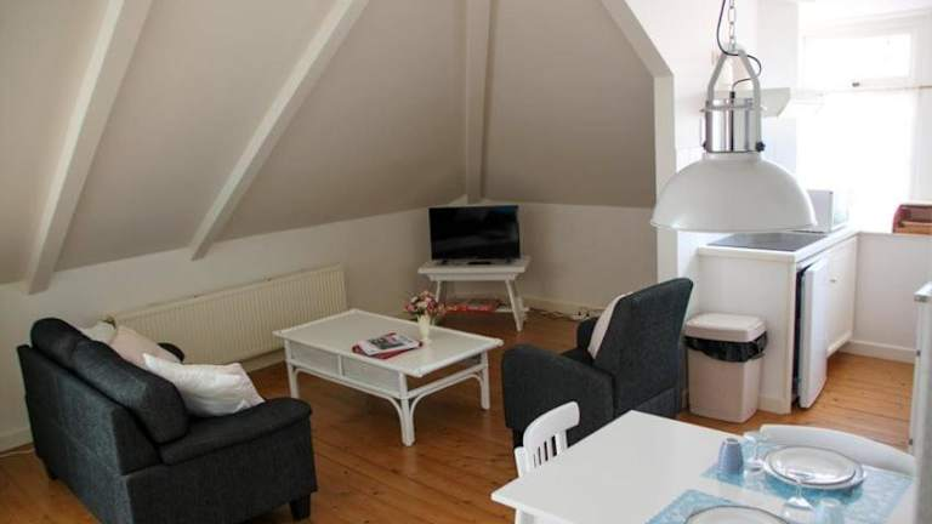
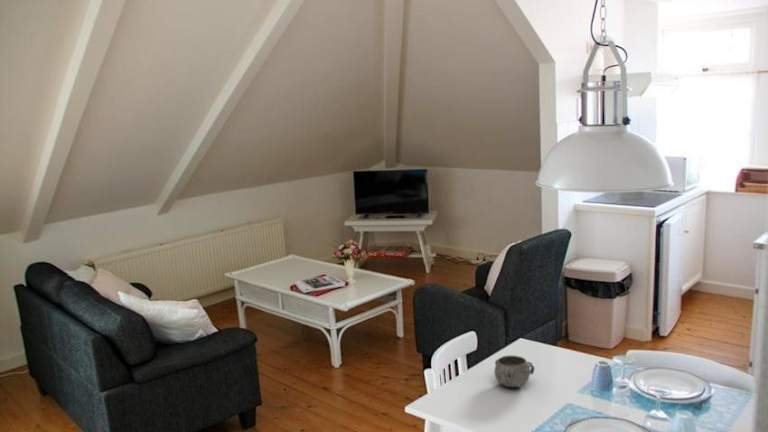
+ decorative bowl (514, 373)
